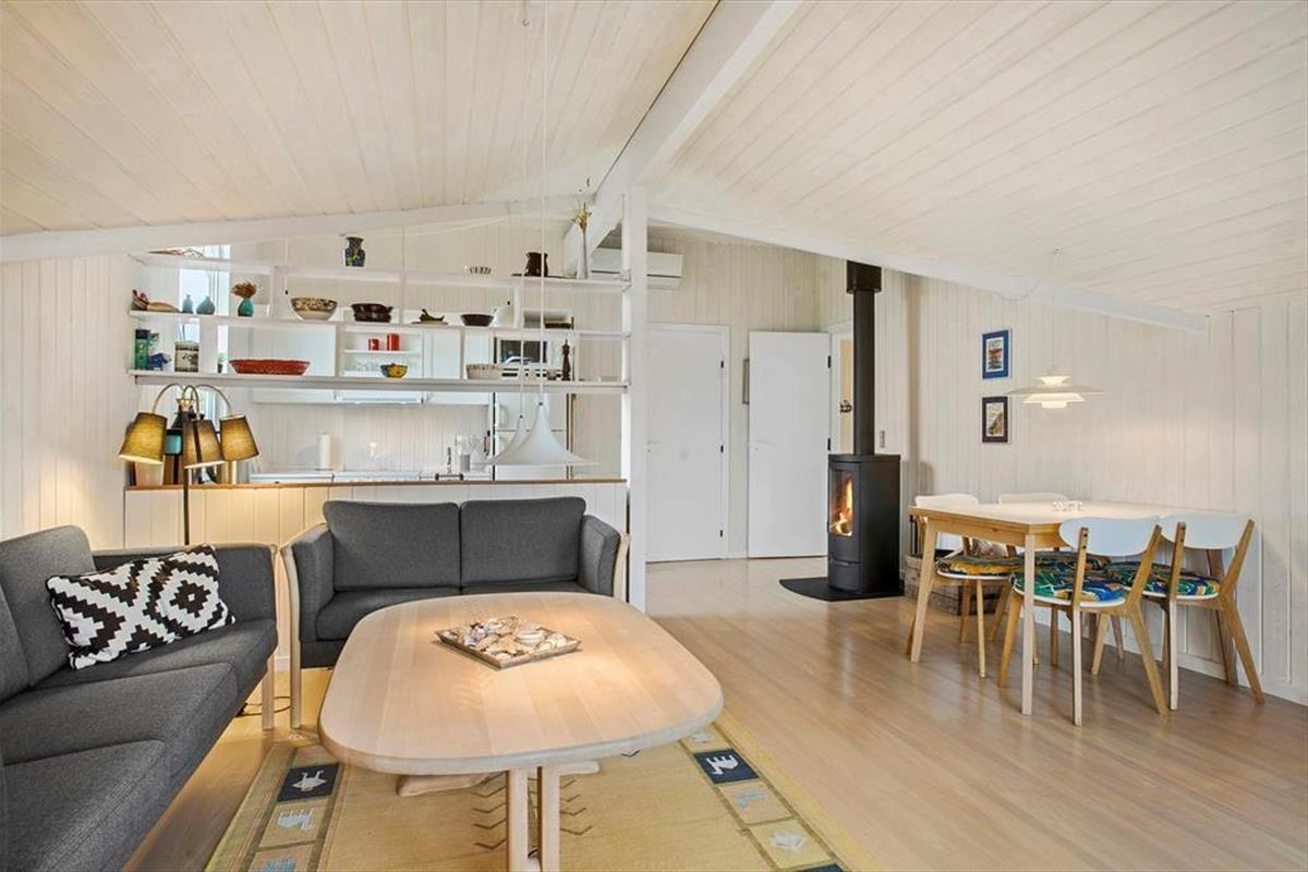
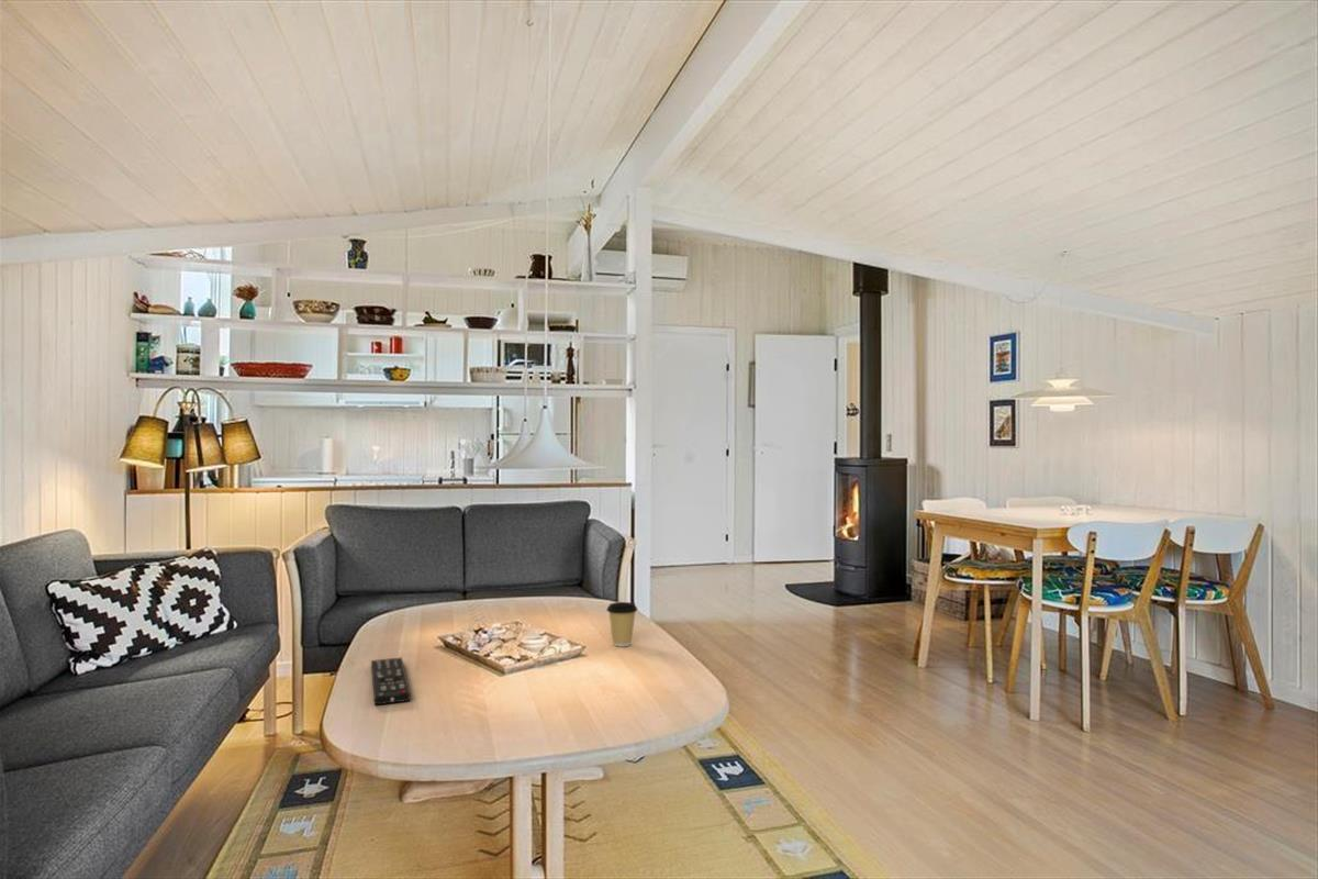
+ remote control (389, 678)
+ coffee cup (622, 623)
